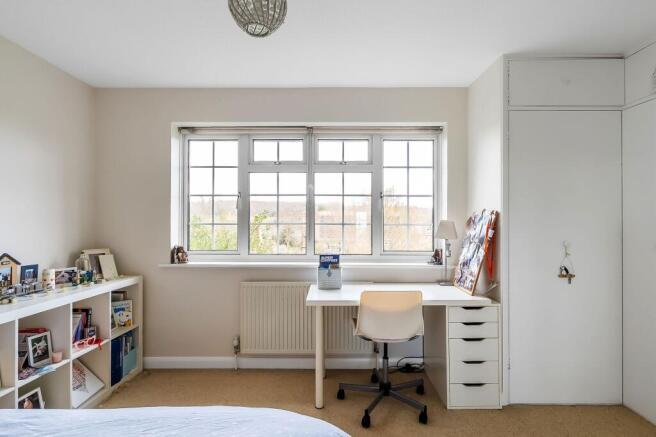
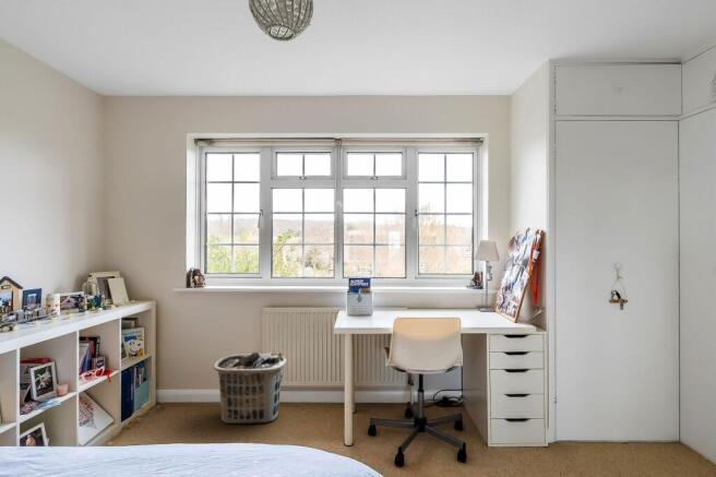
+ clothes hamper (250, 383)
